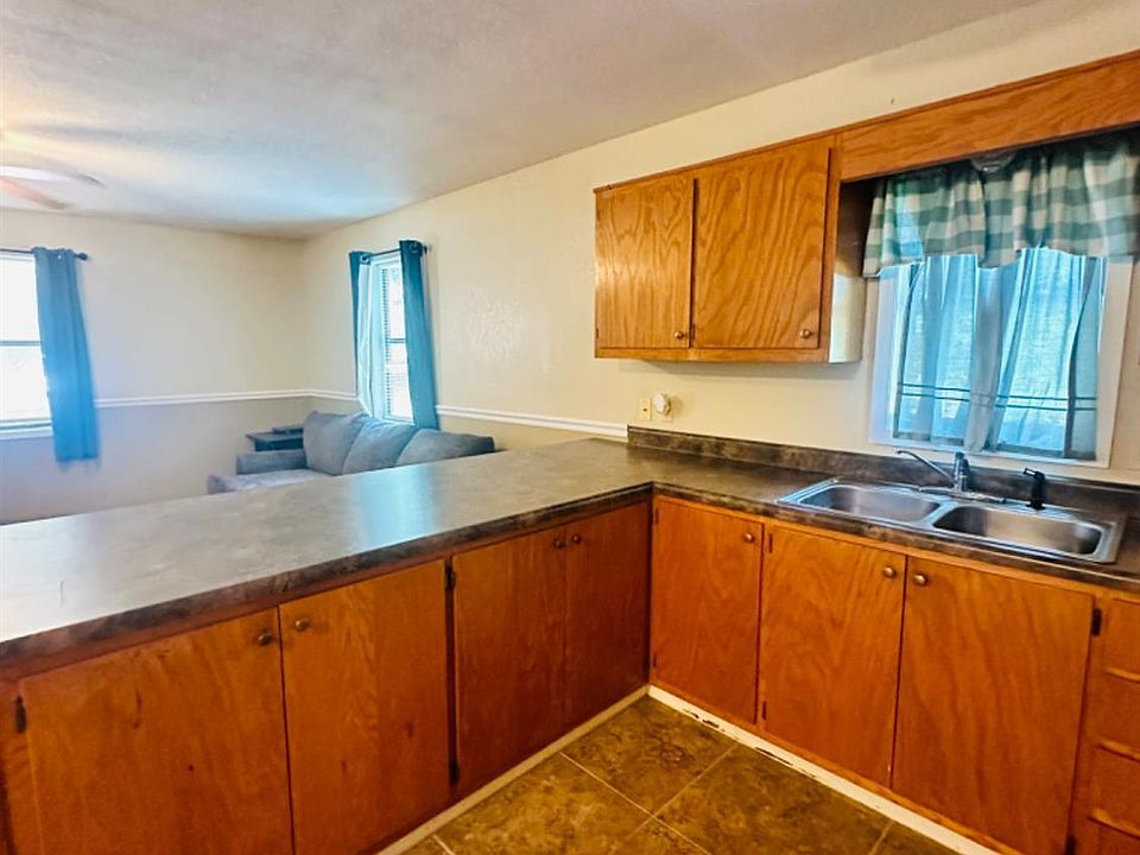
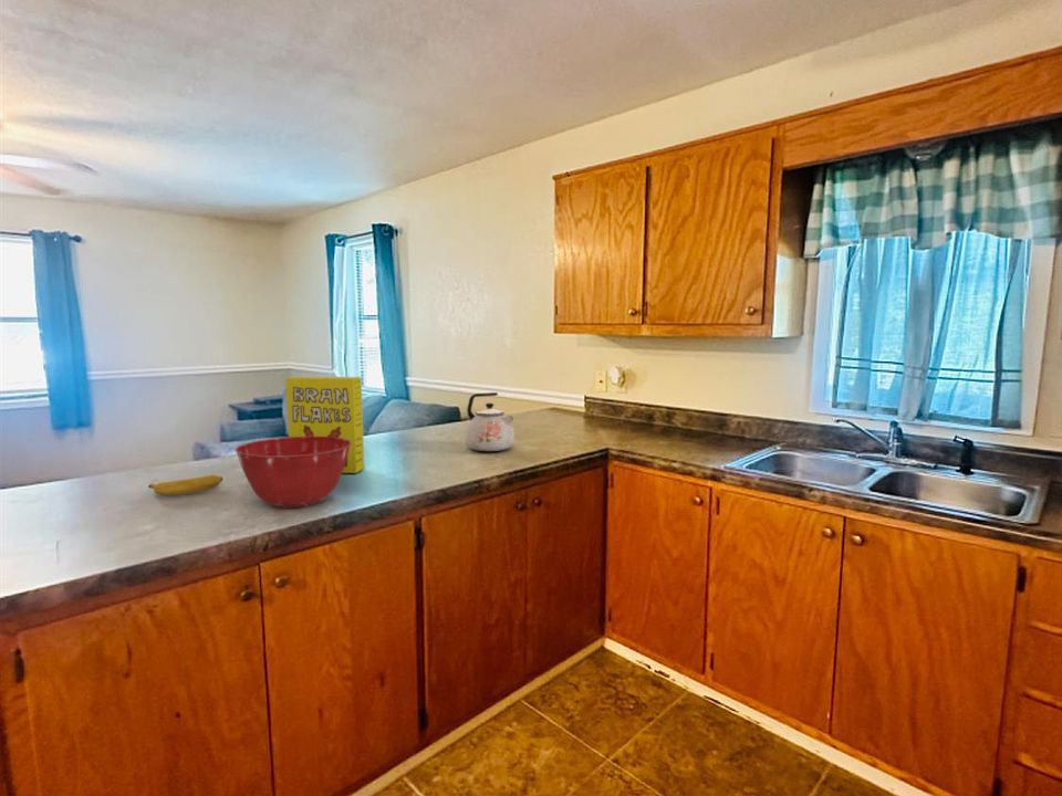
+ banana (188, 483)
+ cereal box (325, 423)
+ mixing bowl (296, 472)
+ kettle (490, 420)
